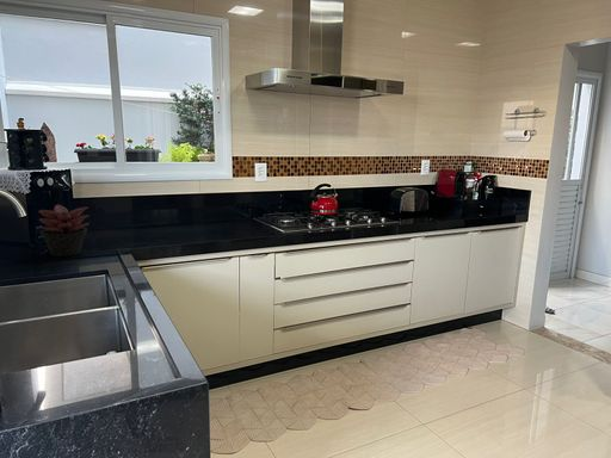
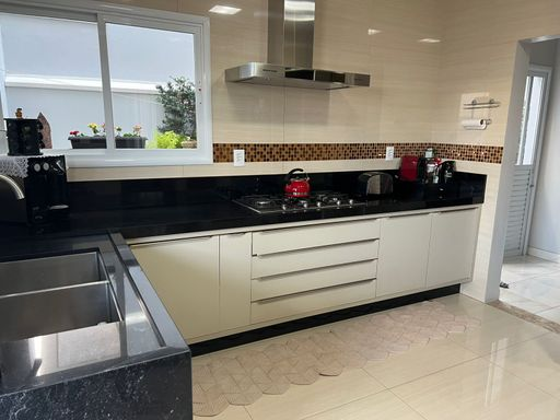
- succulent plant (64, 230)
